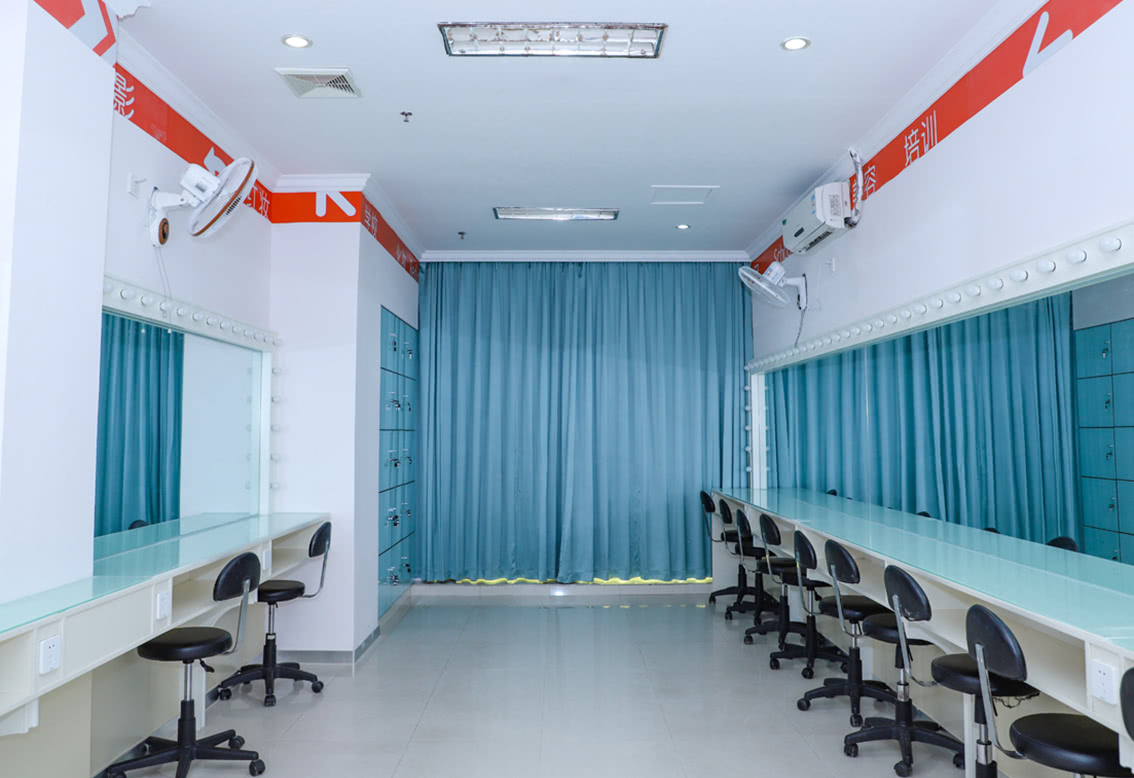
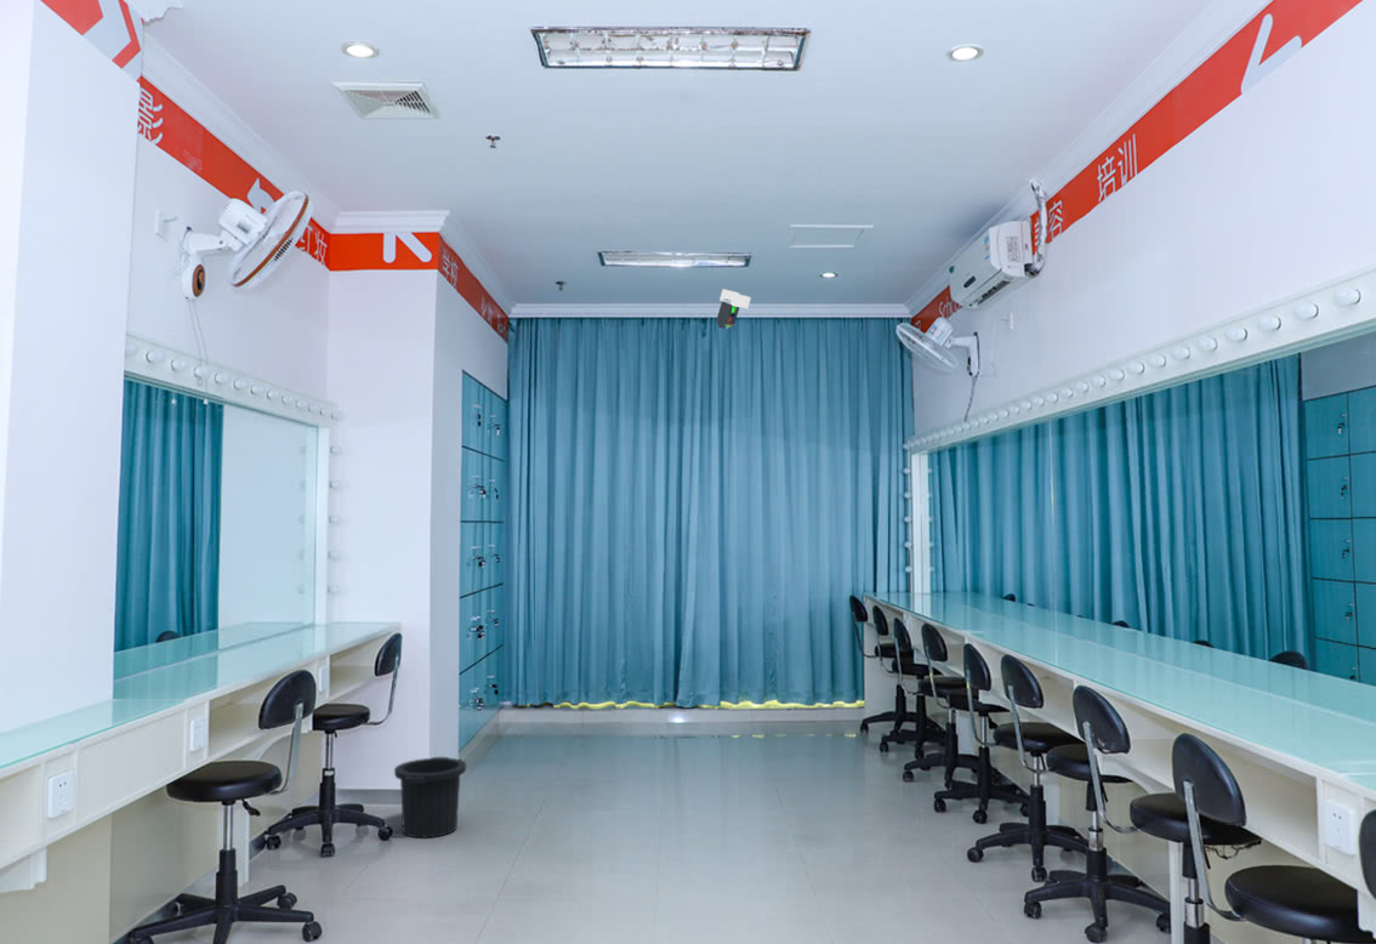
+ trash can (430, 797)
+ security camera (733, 307)
